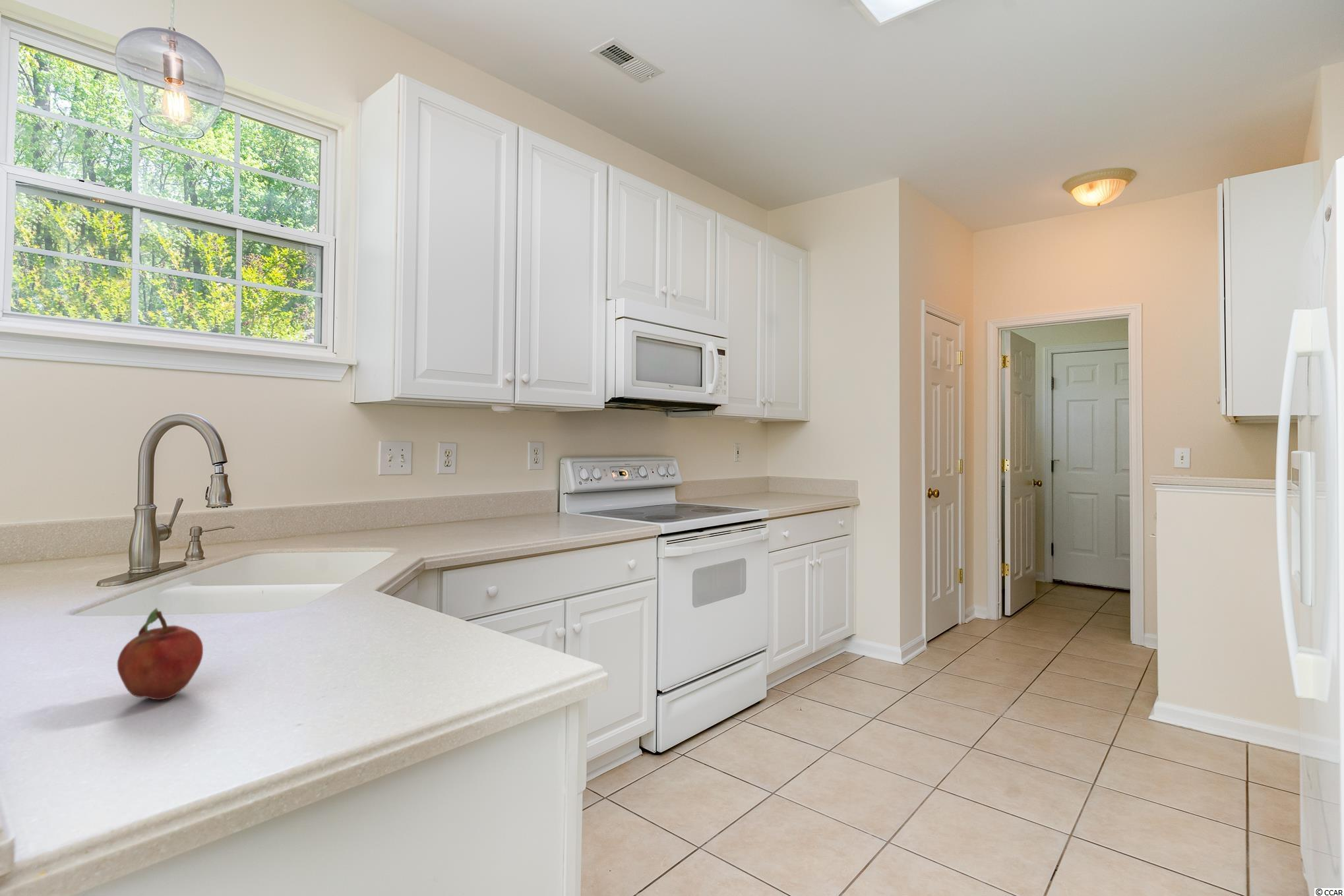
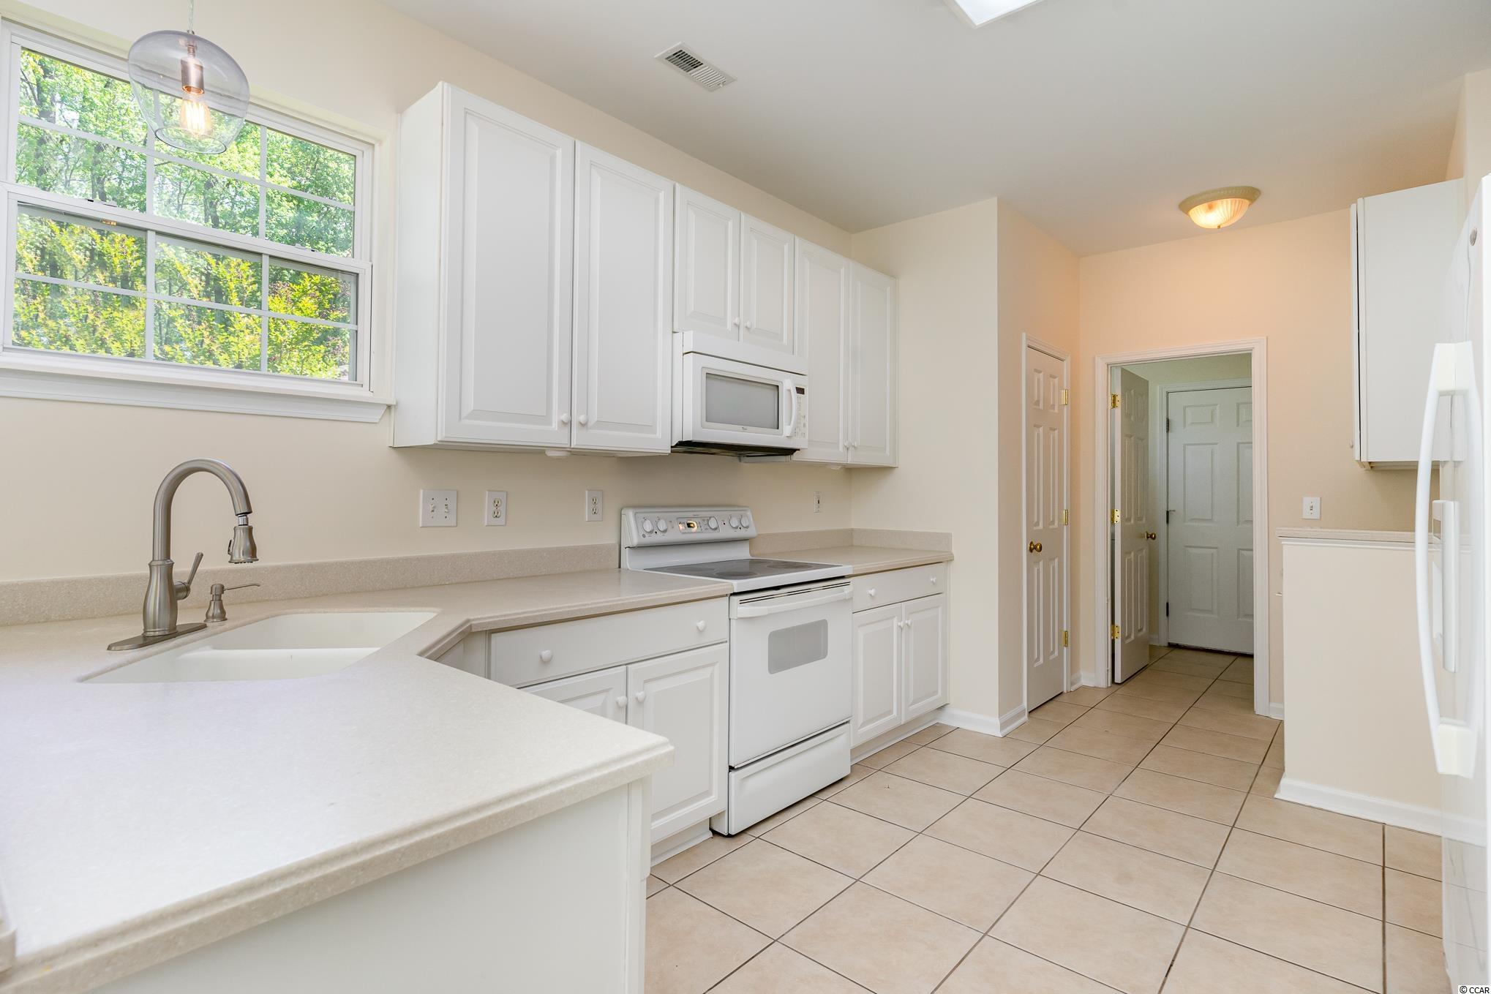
- fruit (160, 651)
